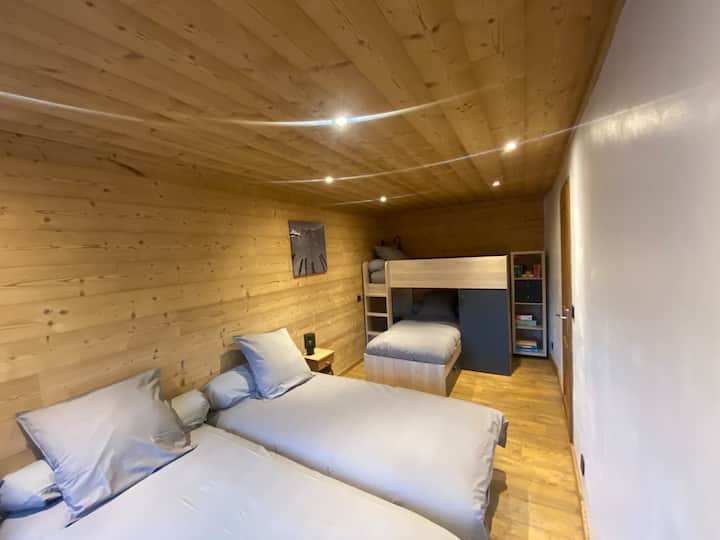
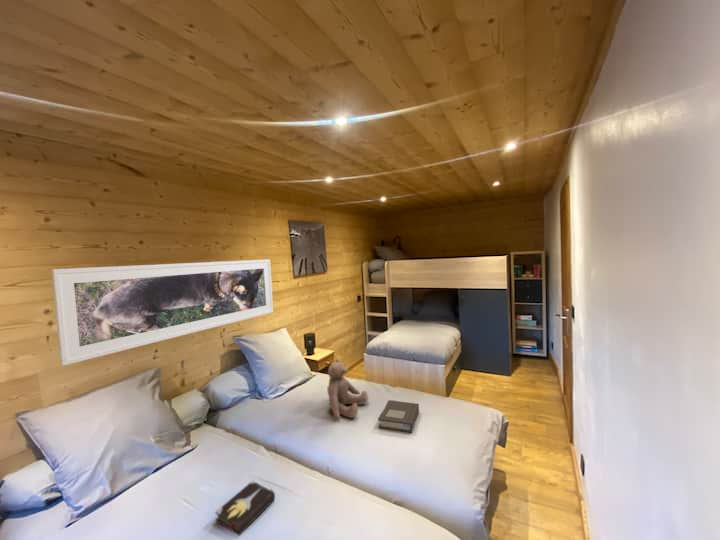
+ book (399, 415)
+ teddy bear (346, 385)
+ hardback book (246, 505)
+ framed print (195, 297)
